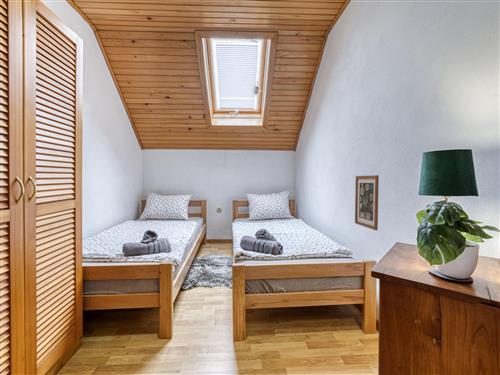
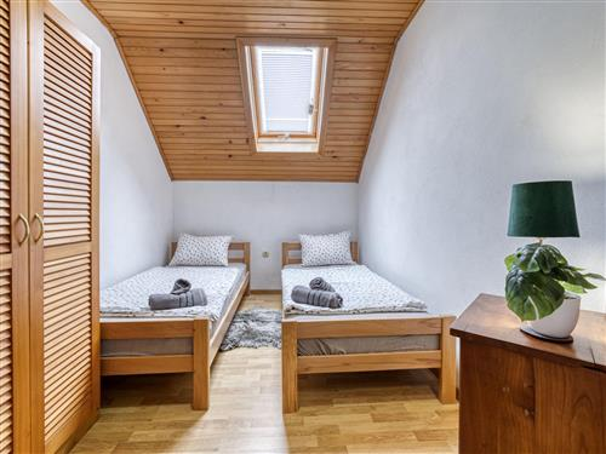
- wall art (365, 201)
